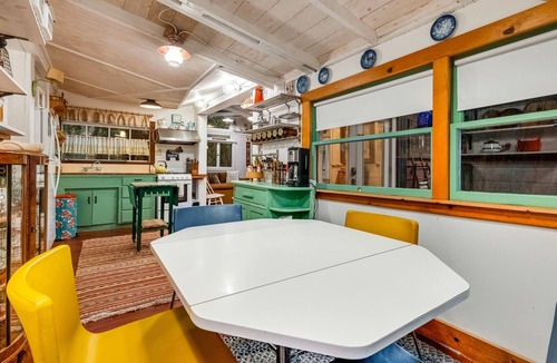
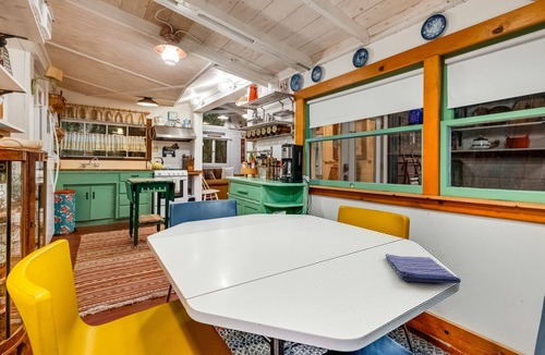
+ dish towel (417, 266)
